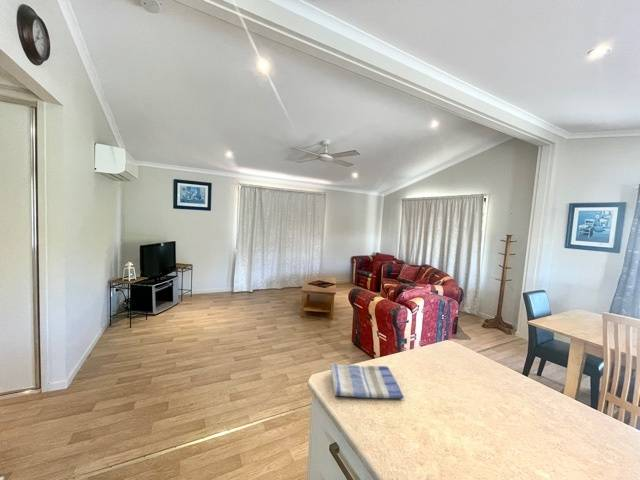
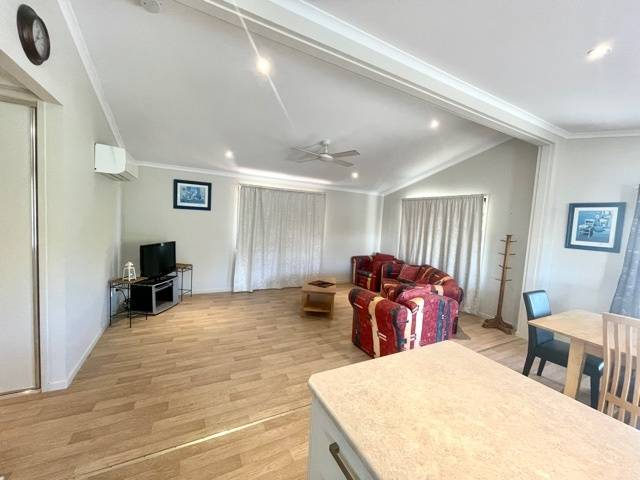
- dish towel (363, 379)
